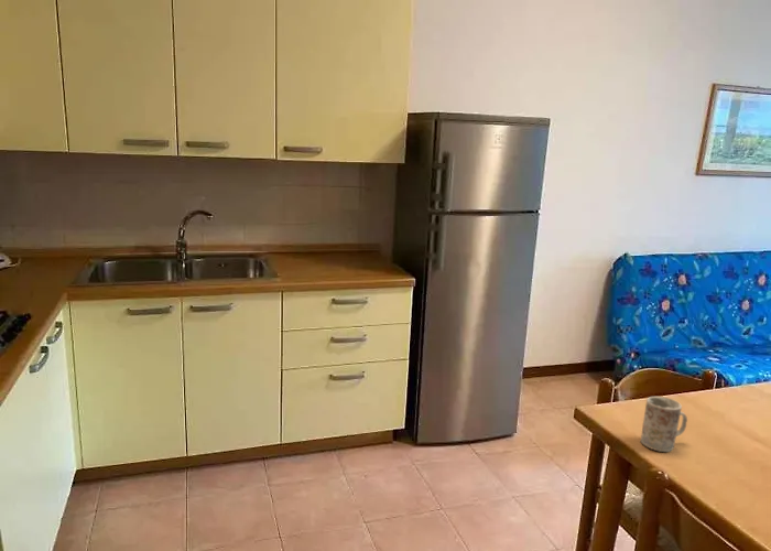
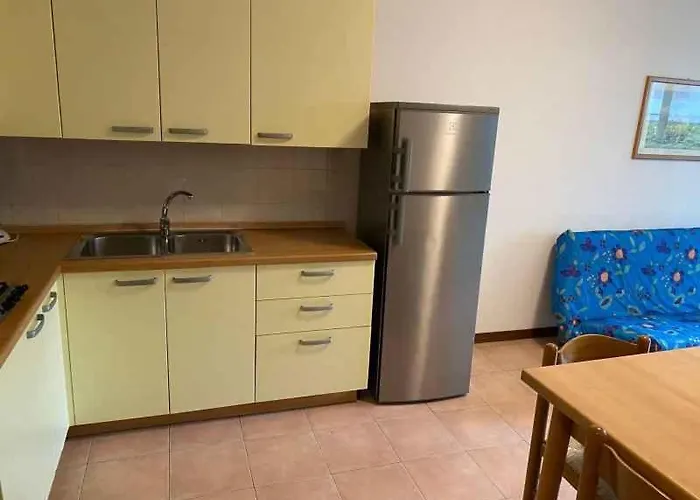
- mug (664, 423)
